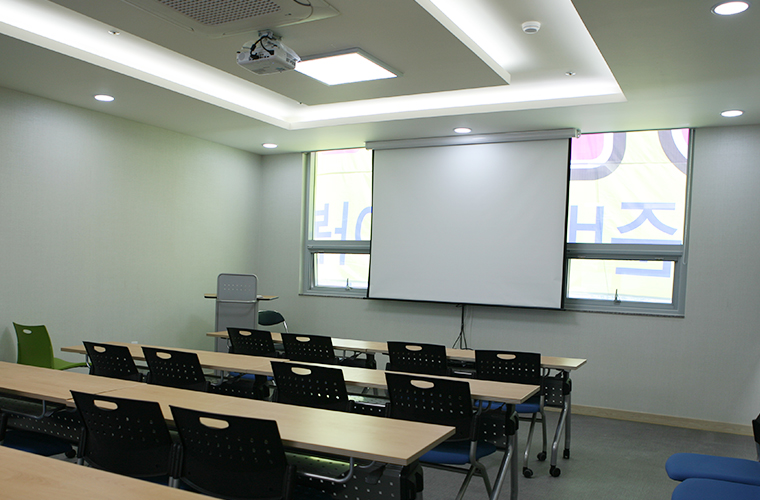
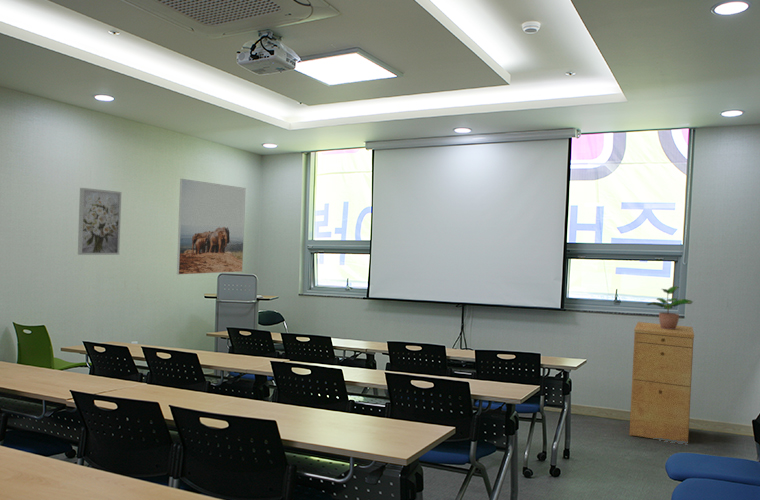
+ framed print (213, 228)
+ potted plant (669, 307)
+ wall art (100, 222)
+ filing cabinet (661, 380)
